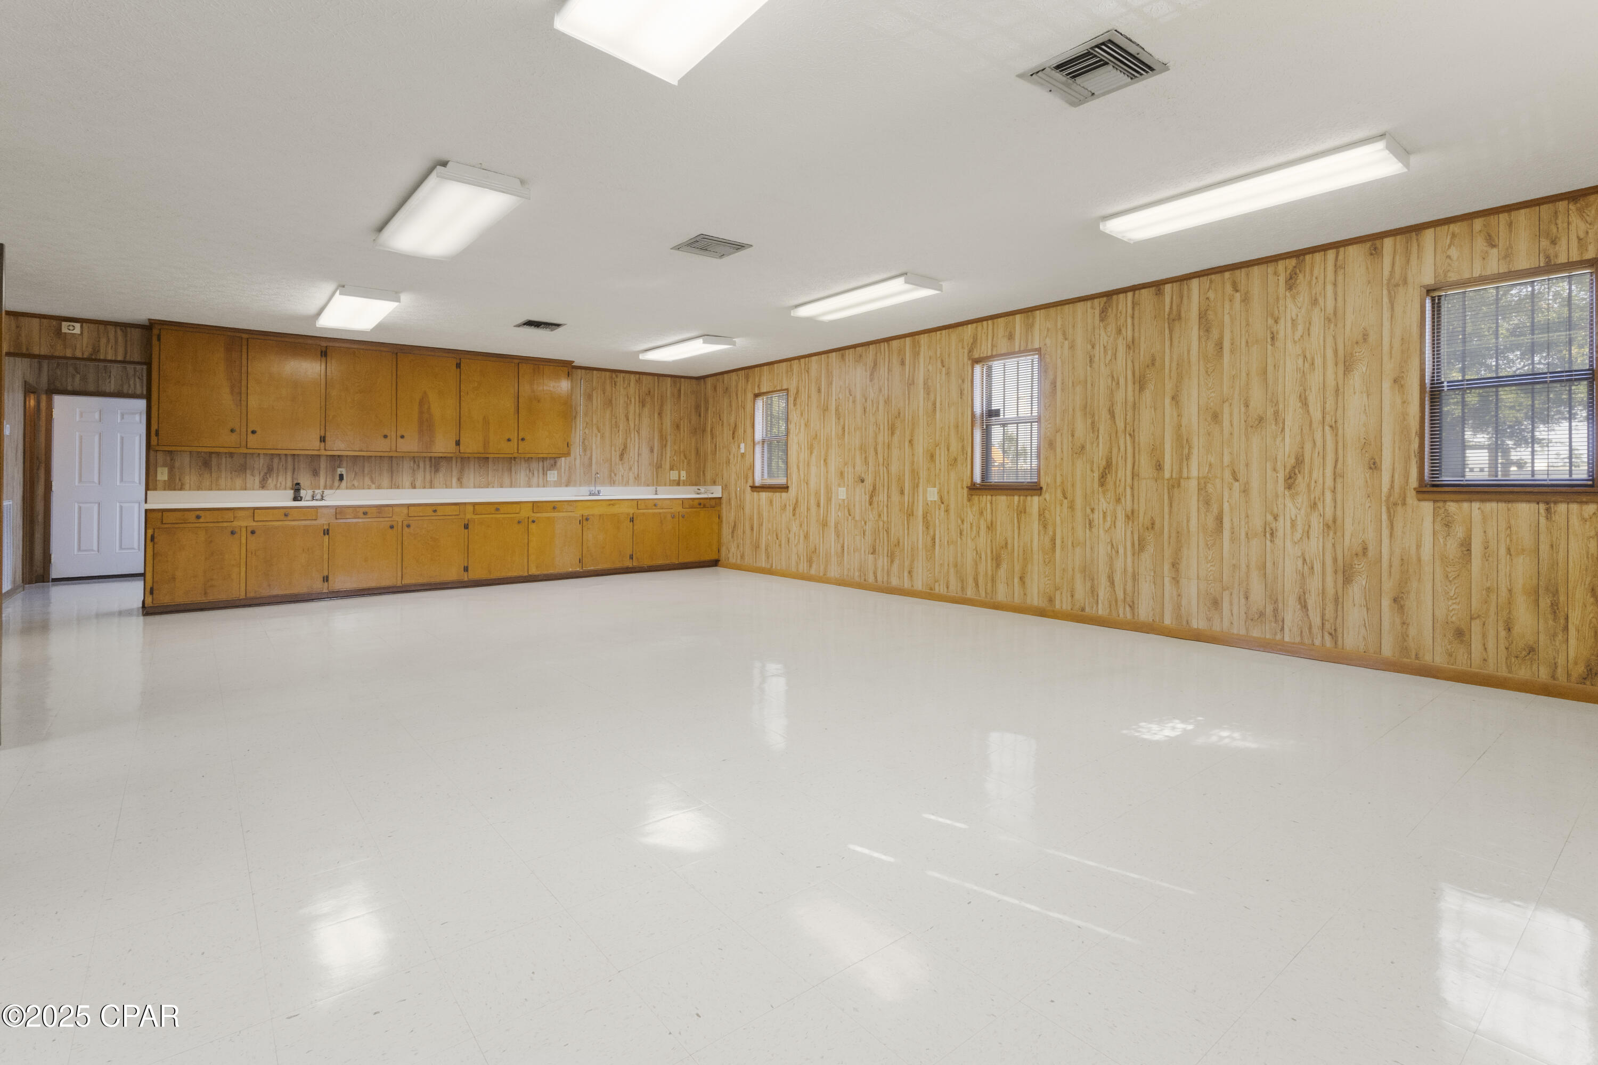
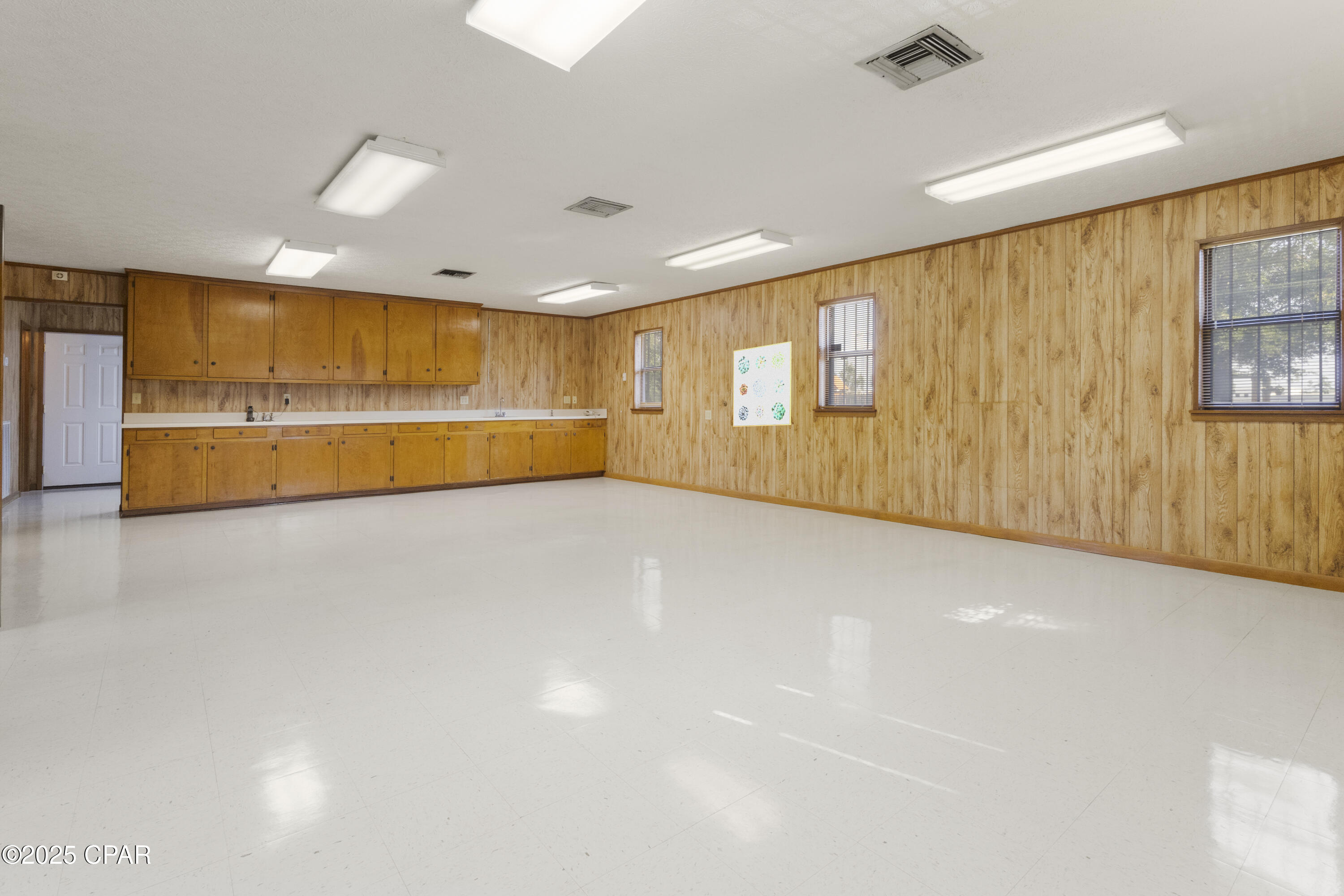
+ wall art (761, 386)
